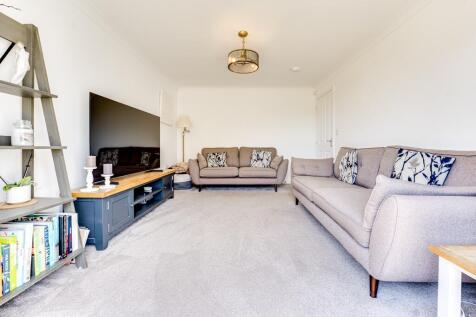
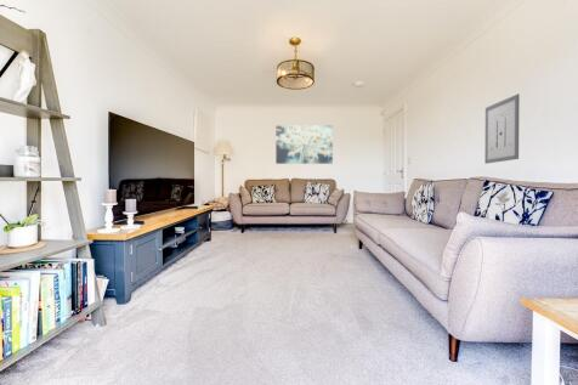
+ wall art (500, 131)
+ wall art (304, 145)
